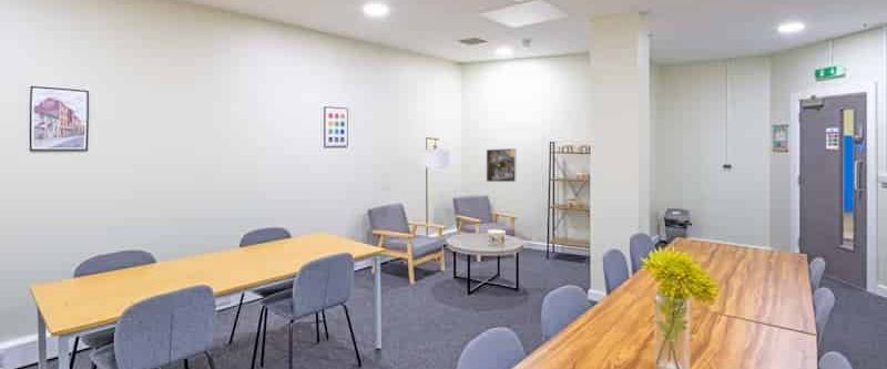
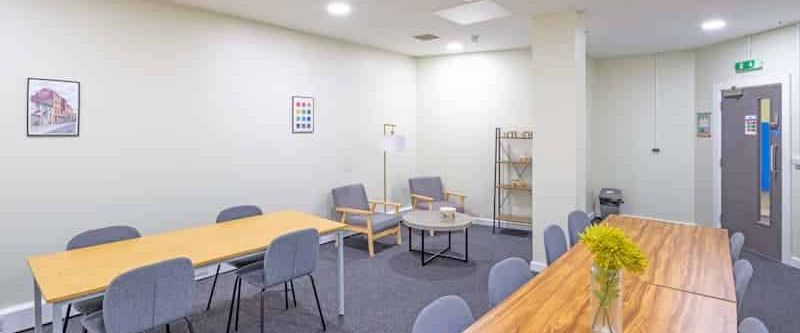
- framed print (500, 165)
